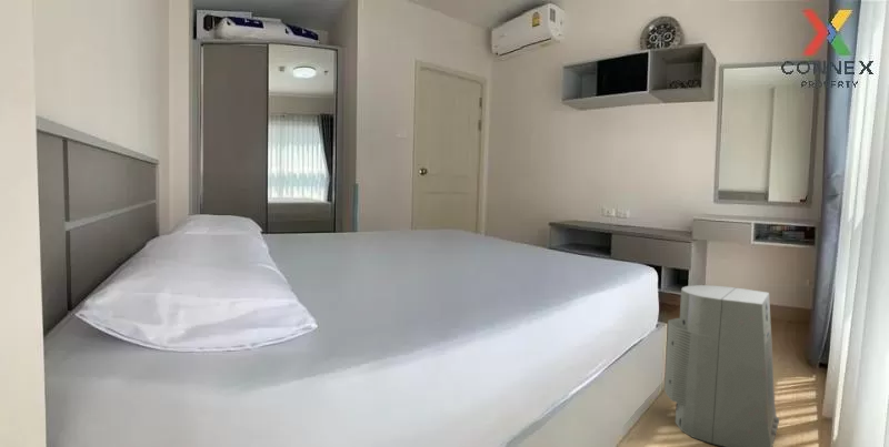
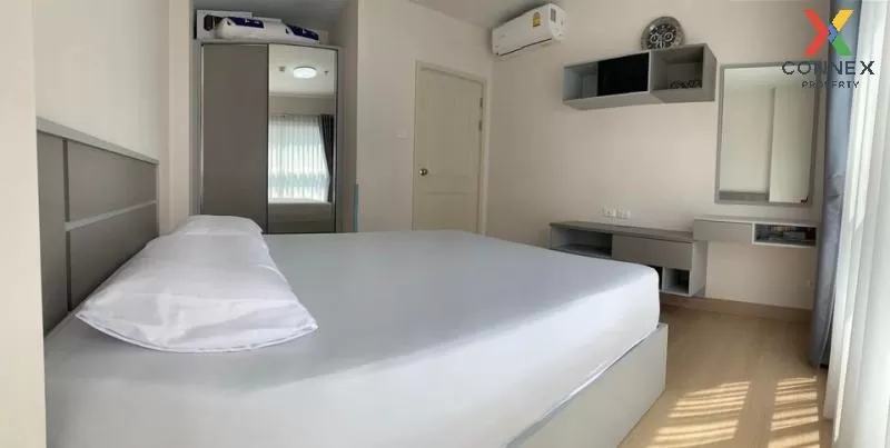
- fan (720, 360)
